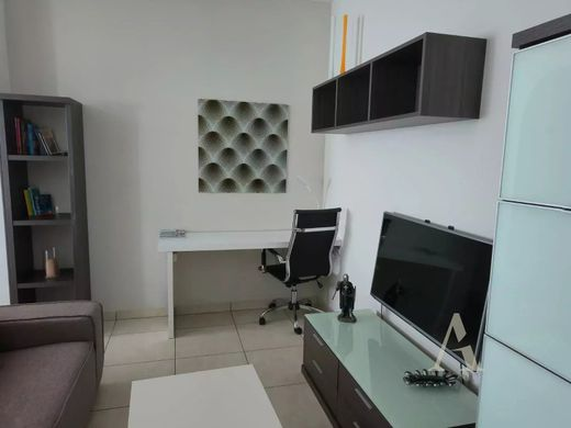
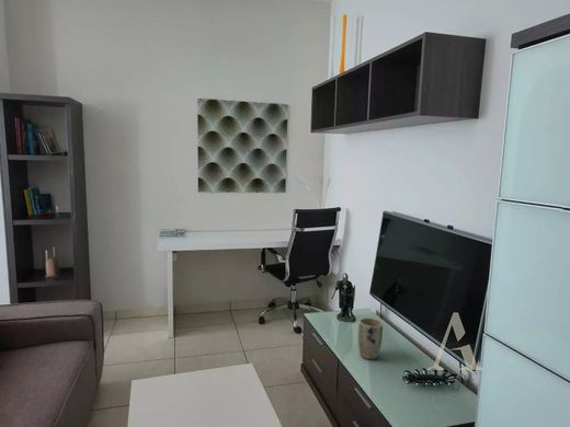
+ plant pot (369, 338)
